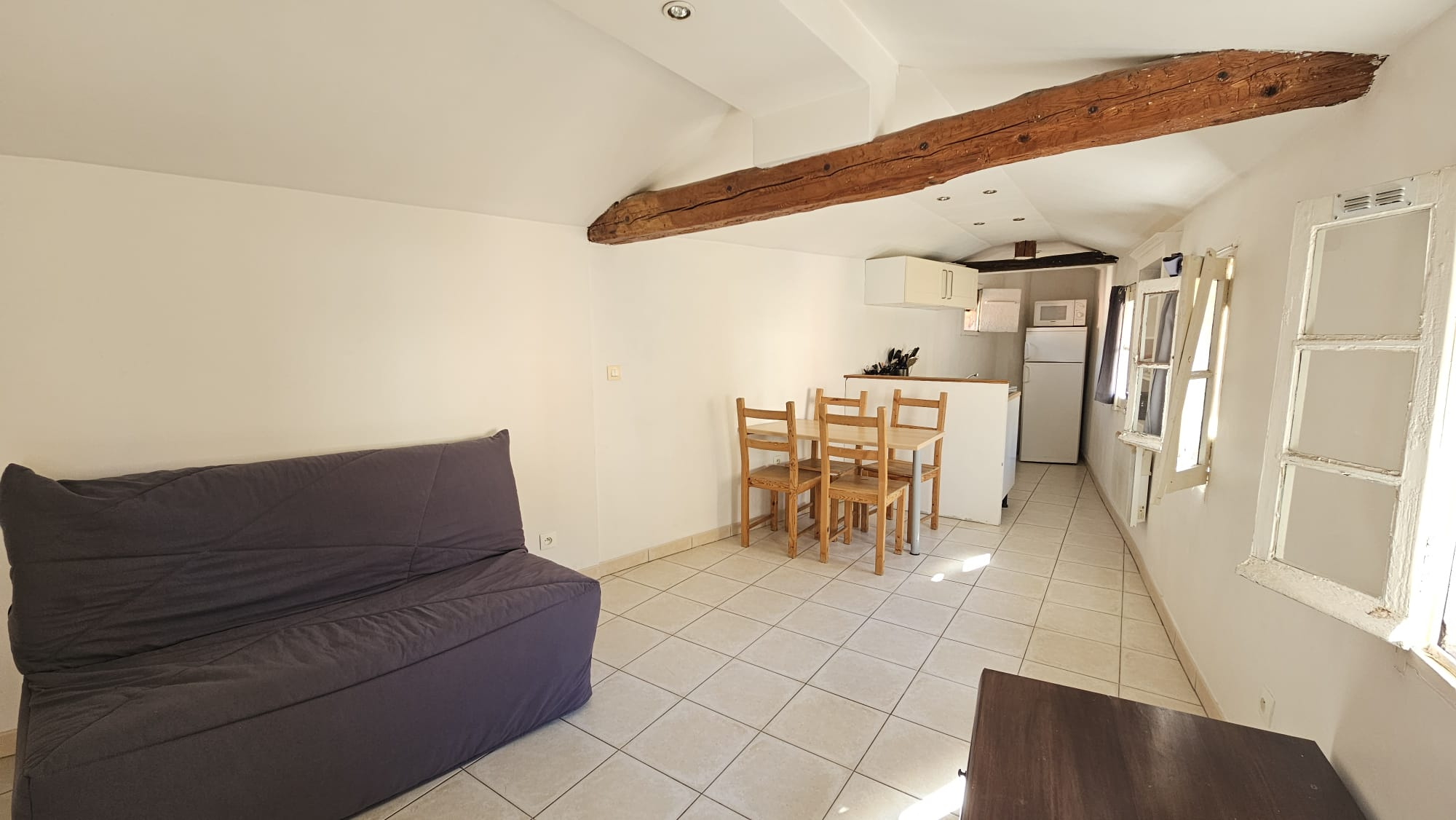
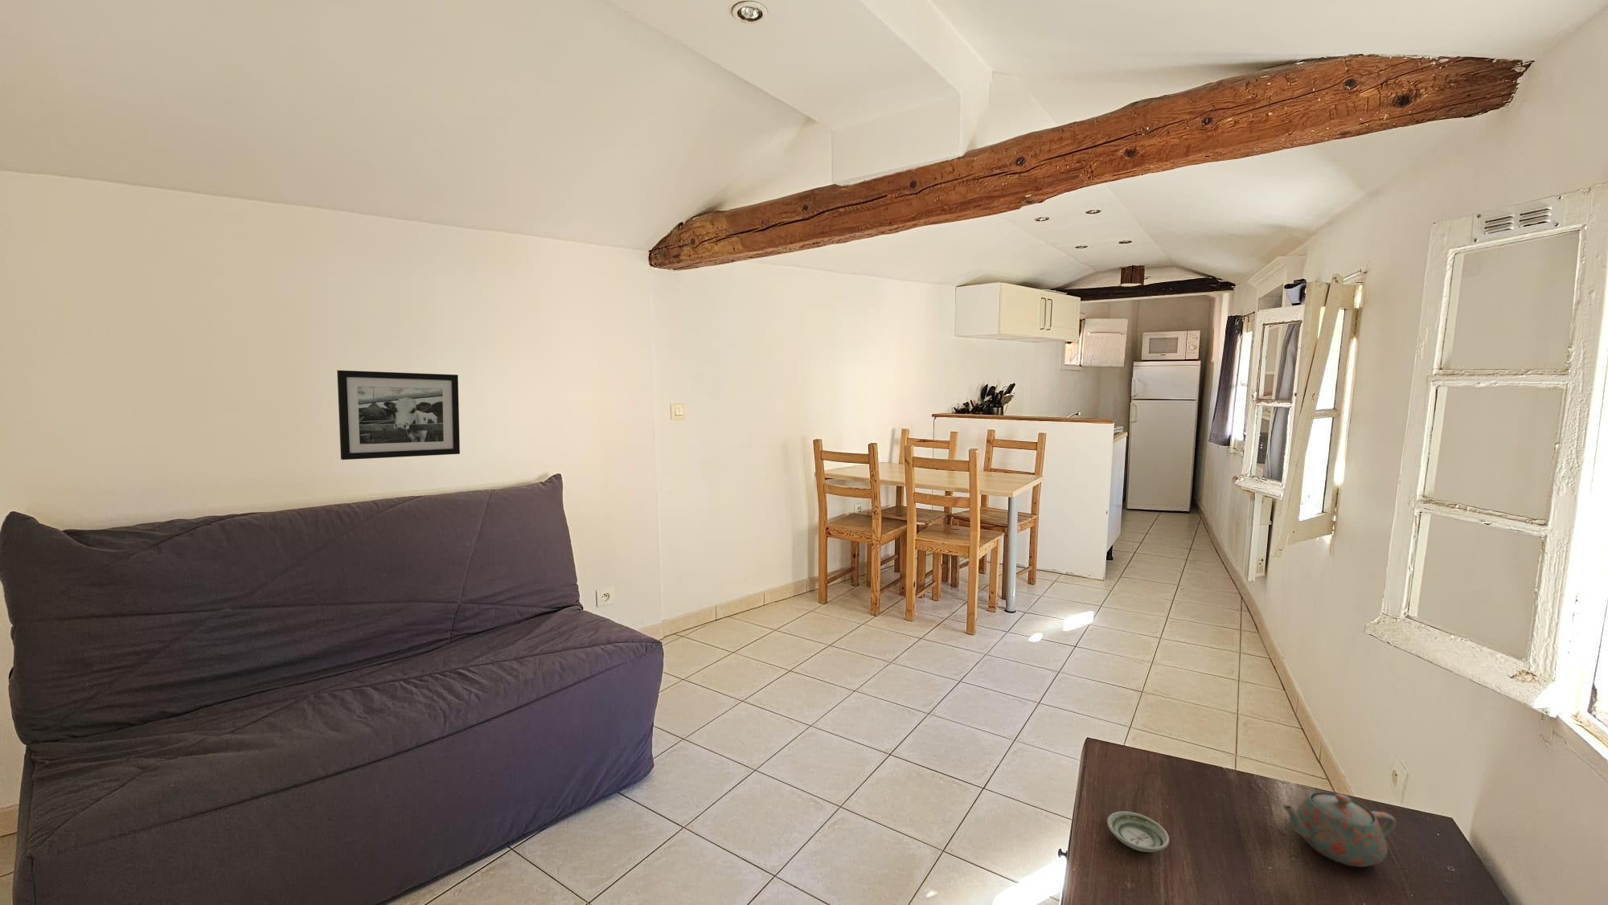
+ picture frame (402, 415)
+ saucer (1136, 834)
+ teapot (1336, 822)
